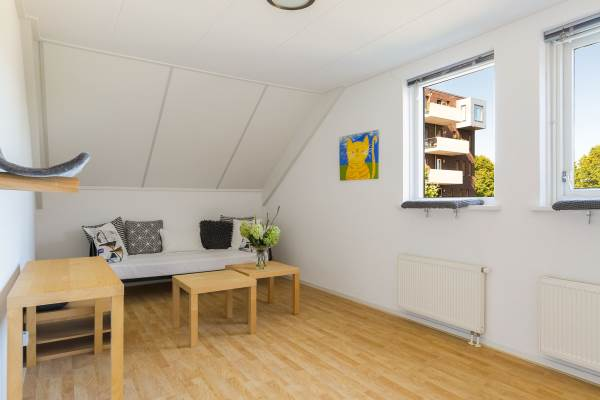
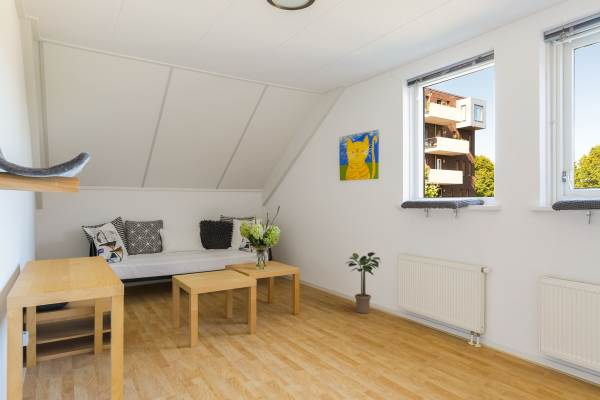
+ potted plant (364, 280)
